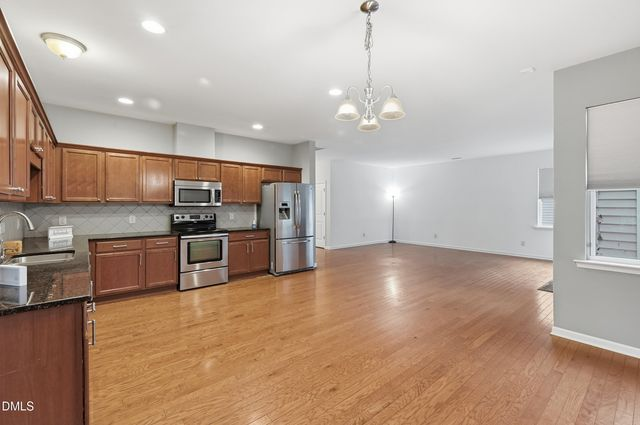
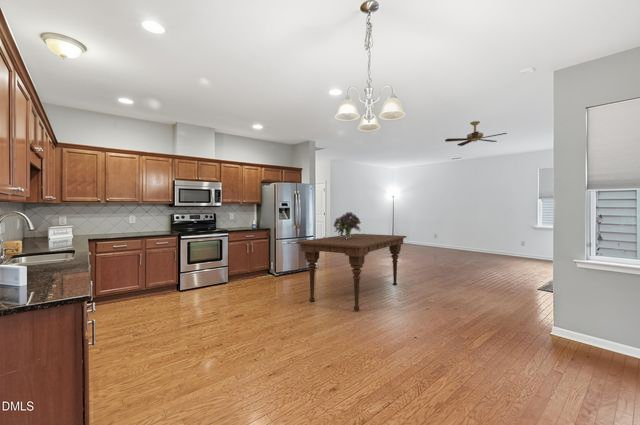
+ ceiling fan (474, 131)
+ bouquet (348, 225)
+ dining table (357, 265)
